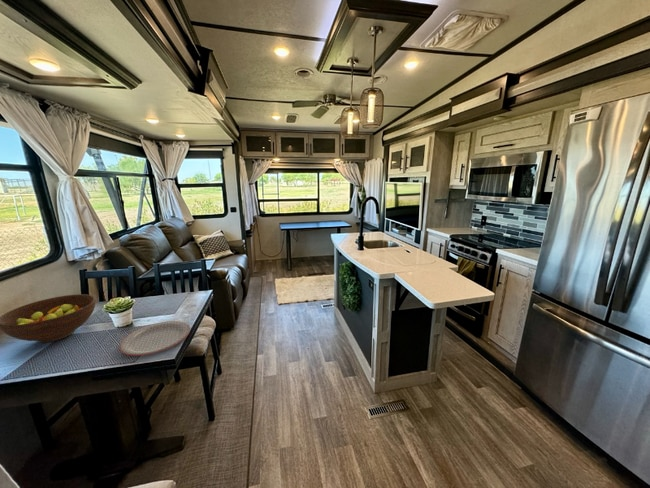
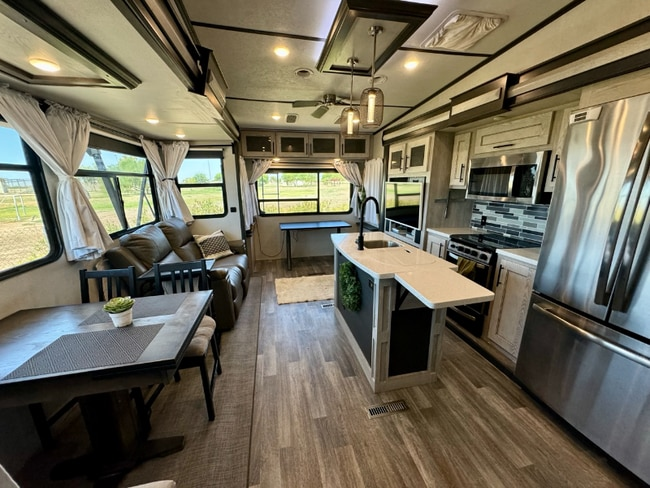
- plate (157, 338)
- fruit bowl (53, 322)
